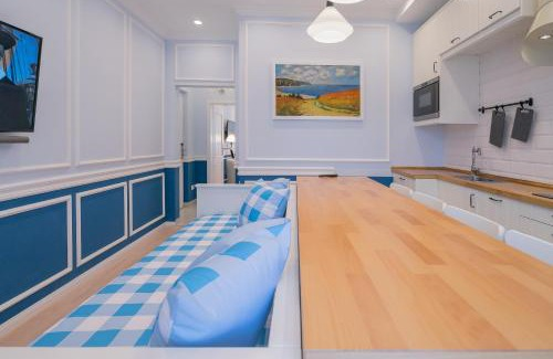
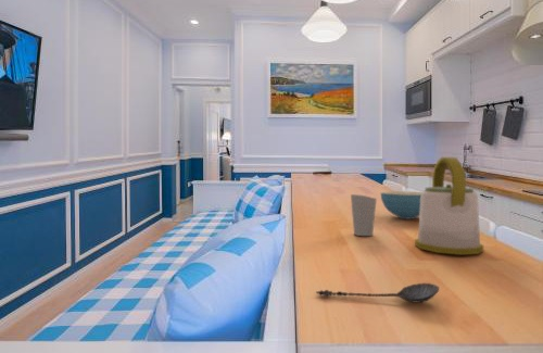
+ cup (363, 214)
+ cereal bowl (406, 205)
+ kettle (445, 201)
+ spoon (375, 294)
